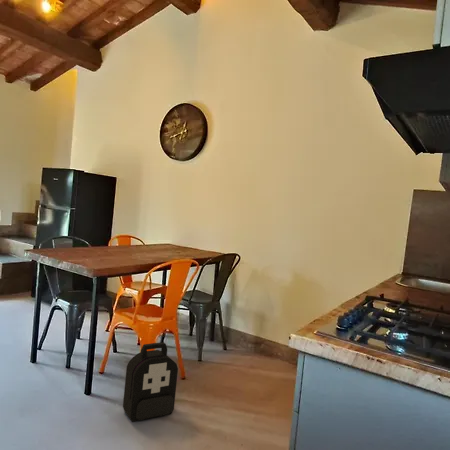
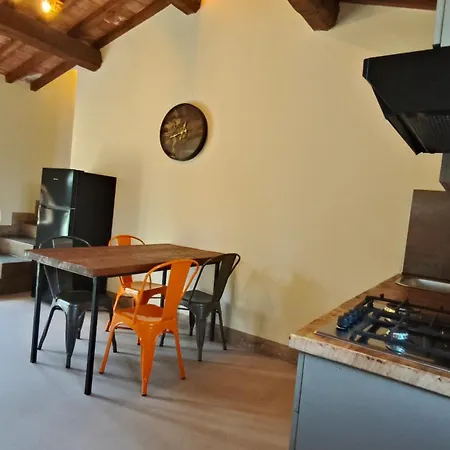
- backpack (150, 377)
